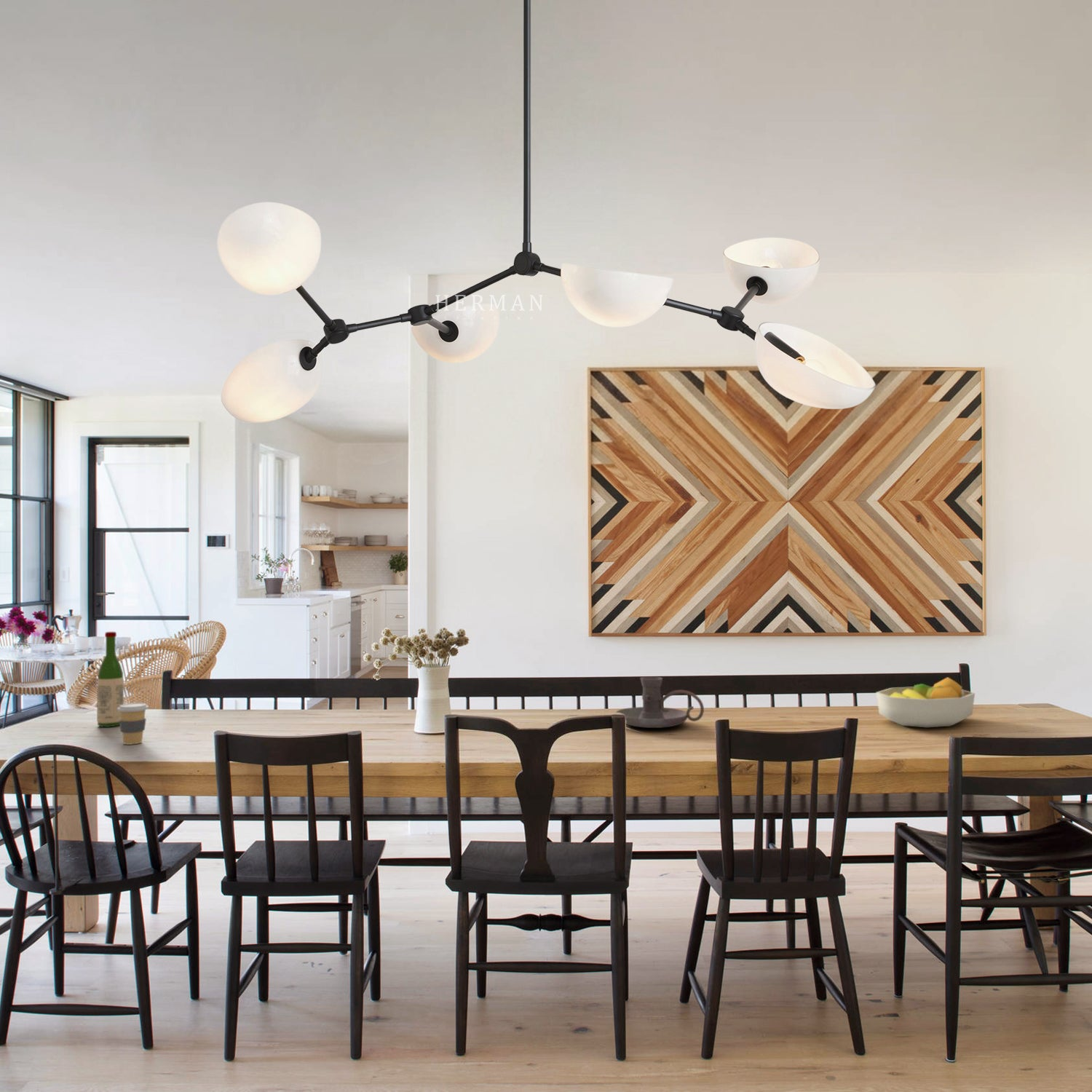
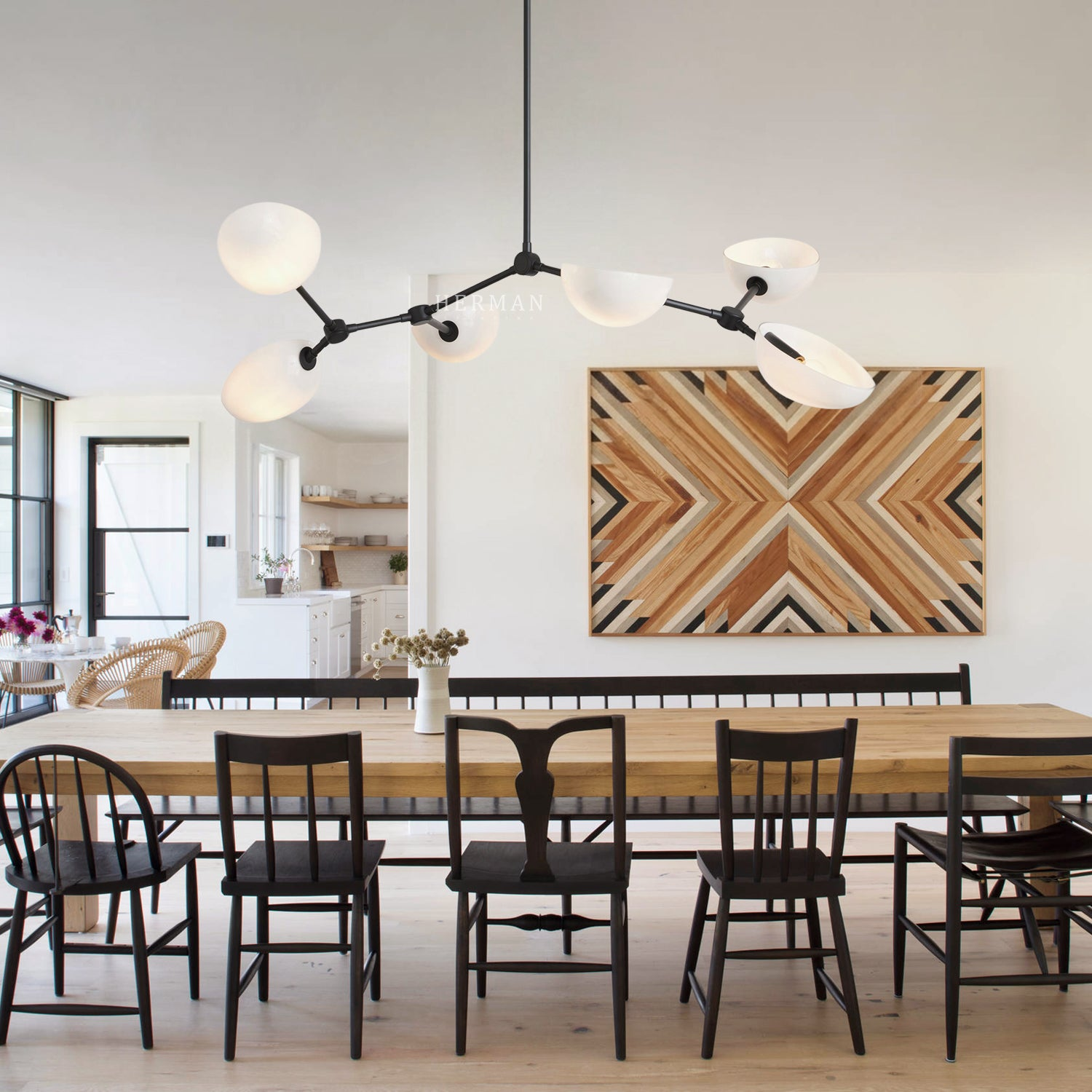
- fruit bowl (925, 700)
- coffee cup (132, 724)
- candle holder (660, 702)
- wine bottle (110, 678)
